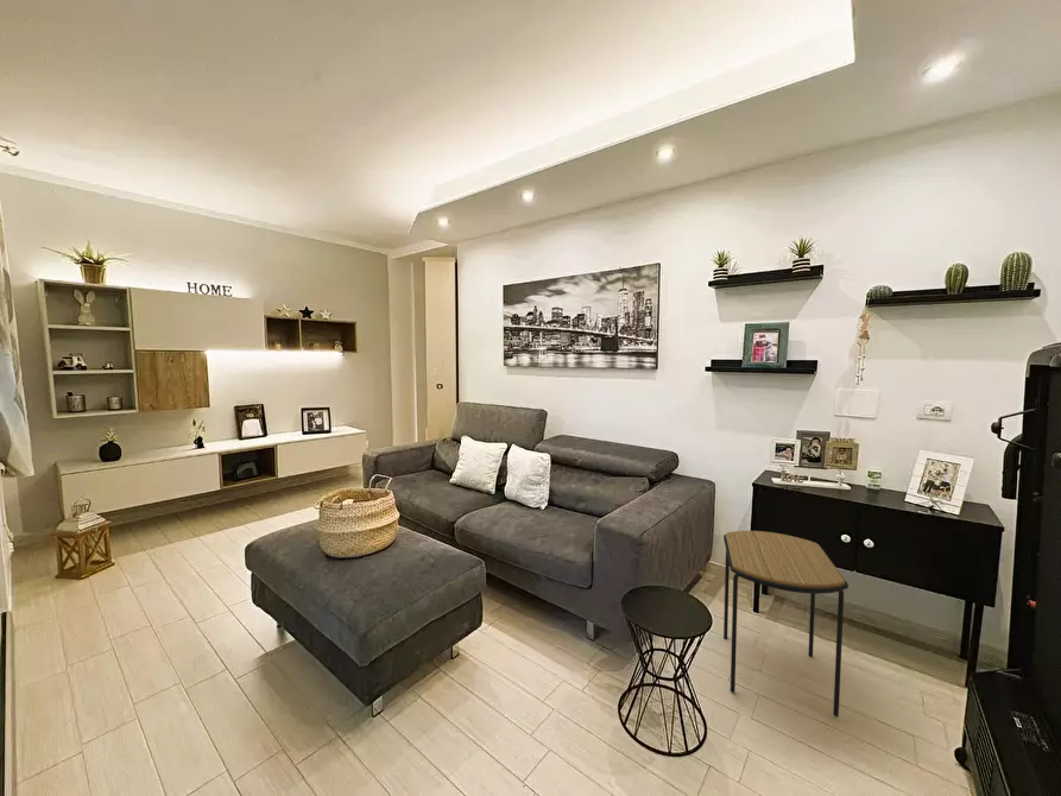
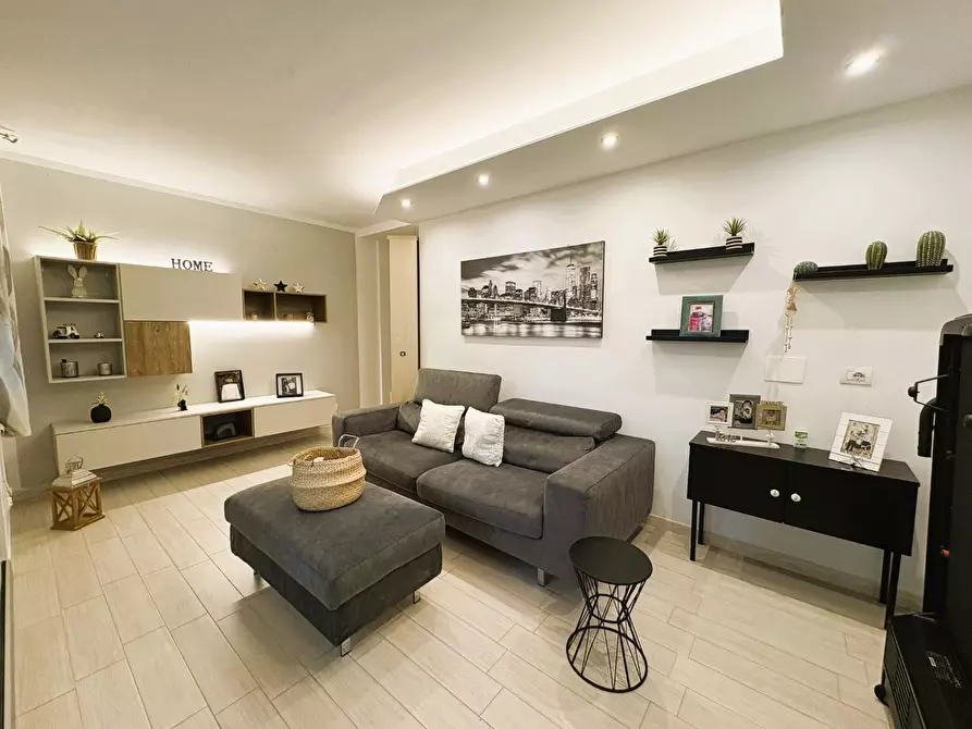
- side table (782, 589)
